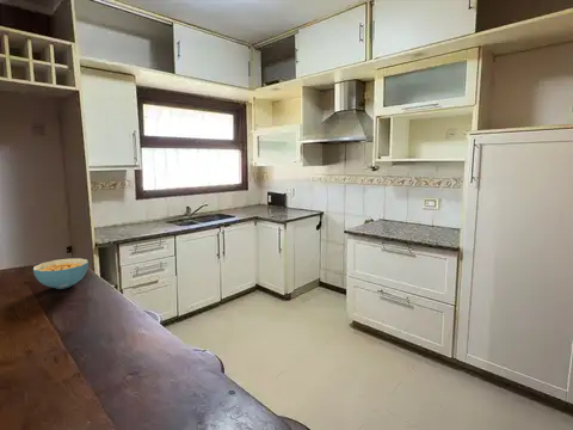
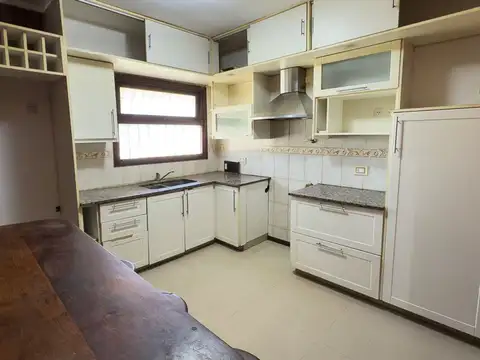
- cereal bowl (62, 275)
